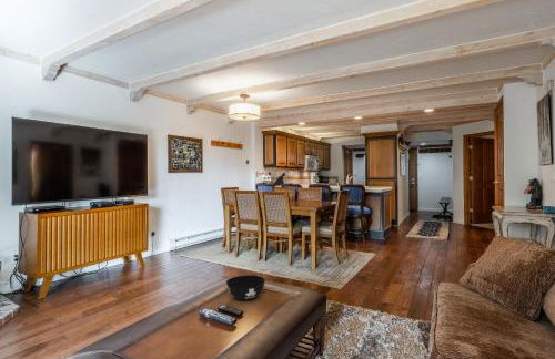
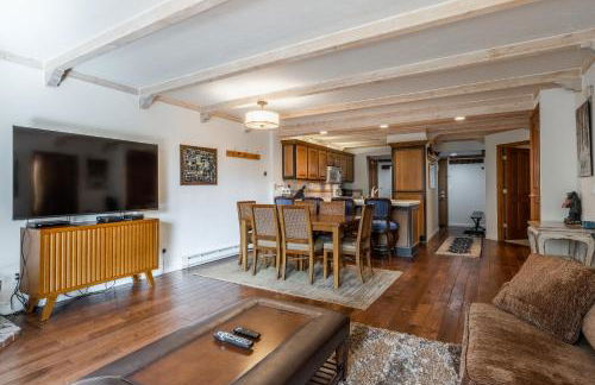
- bowl (245, 288)
